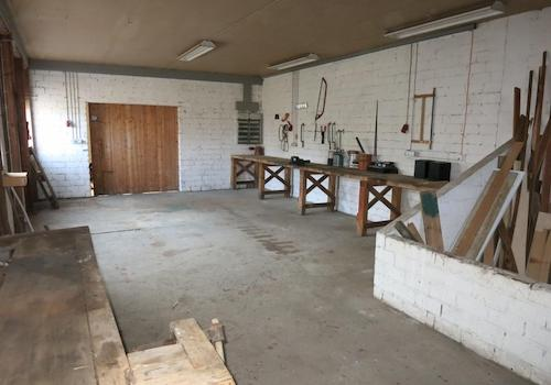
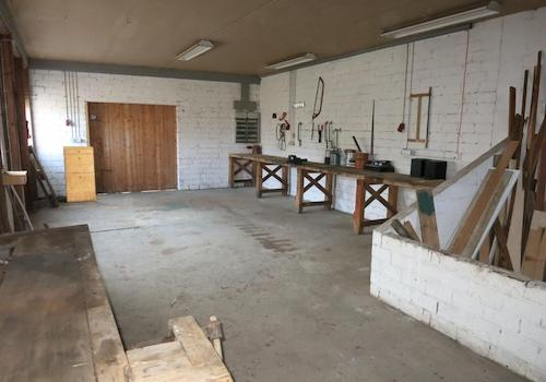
+ filing cabinet (79, 172)
